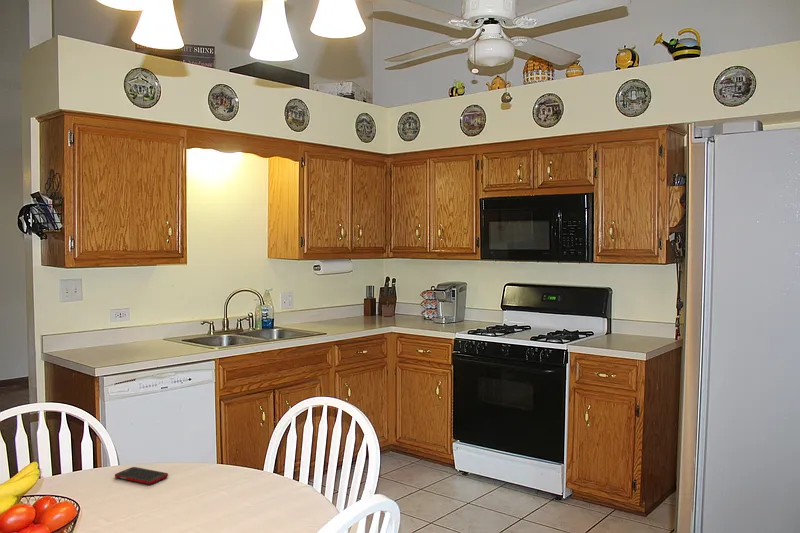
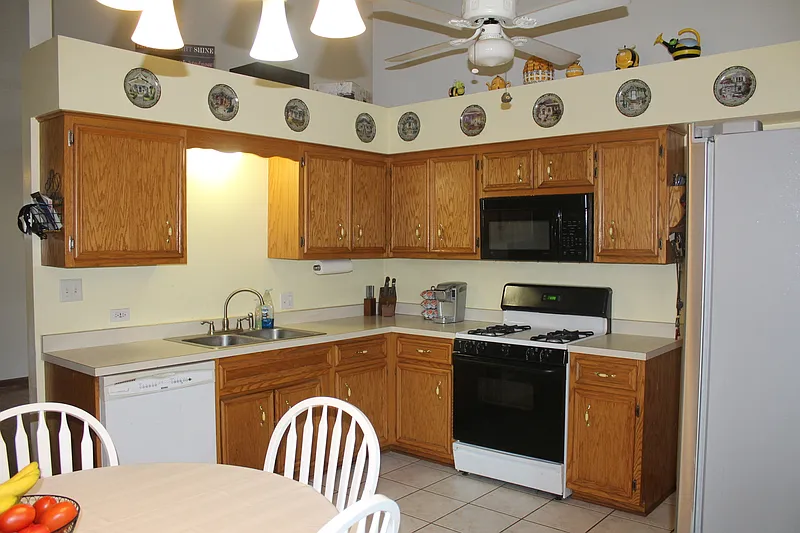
- cell phone (141, 475)
